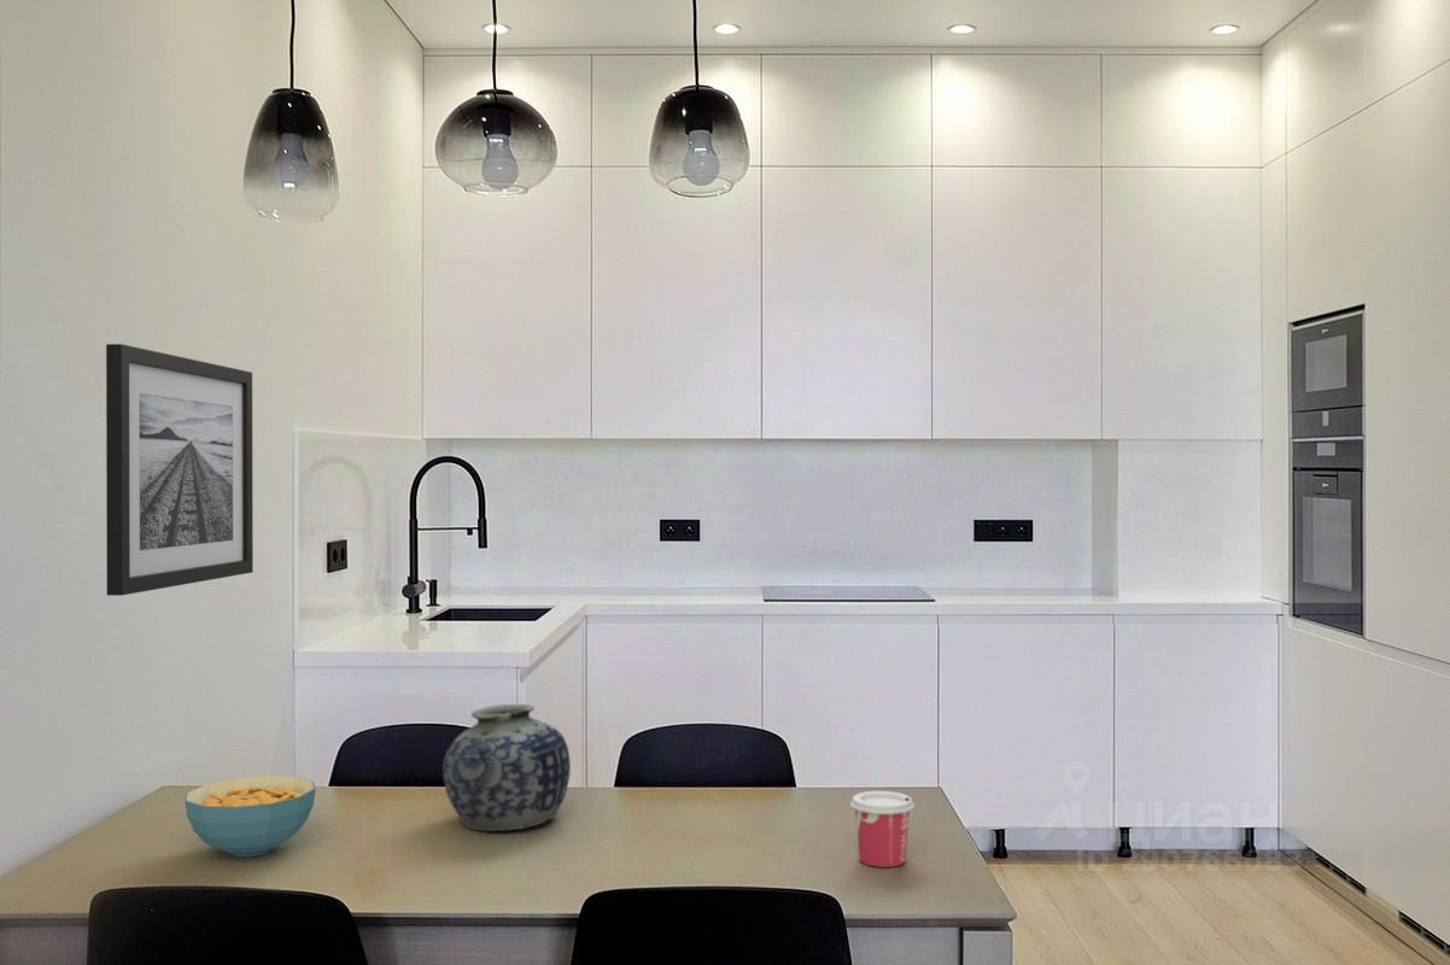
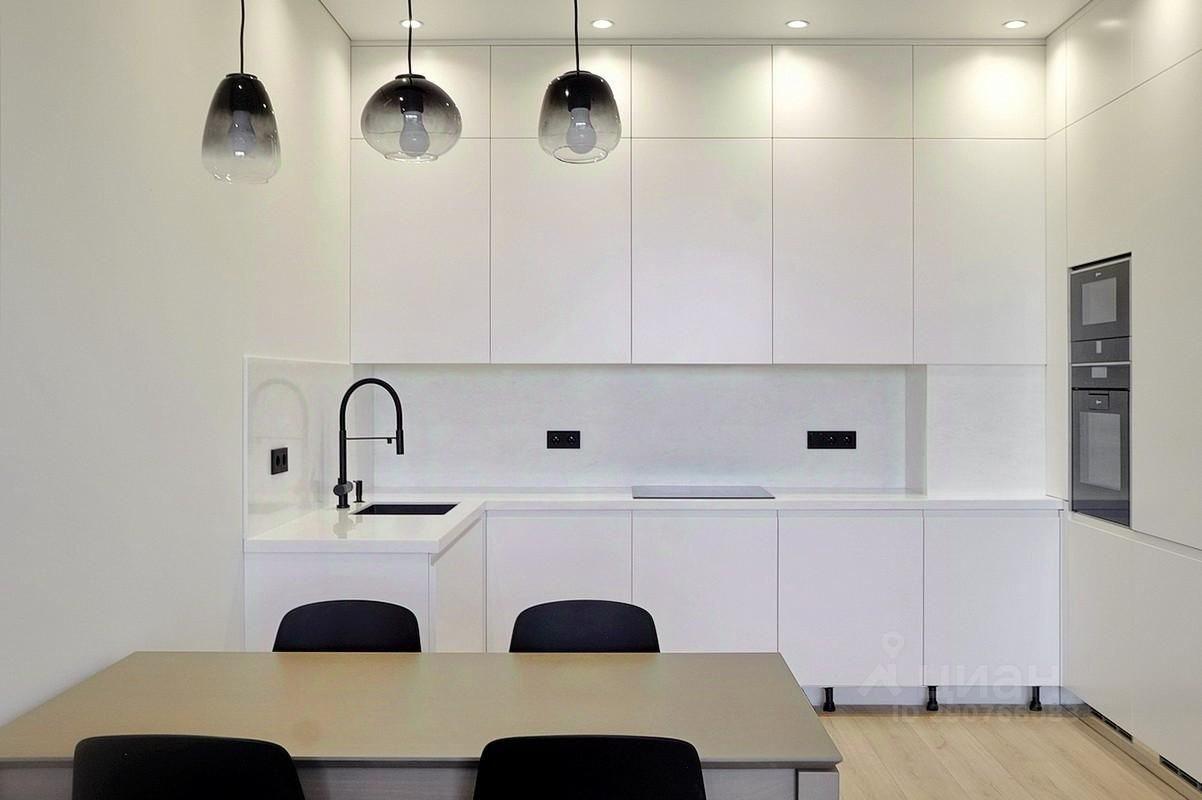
- cereal bowl (251, 820)
- cup (882, 829)
- wall art (187, 470)
- vase (507, 762)
